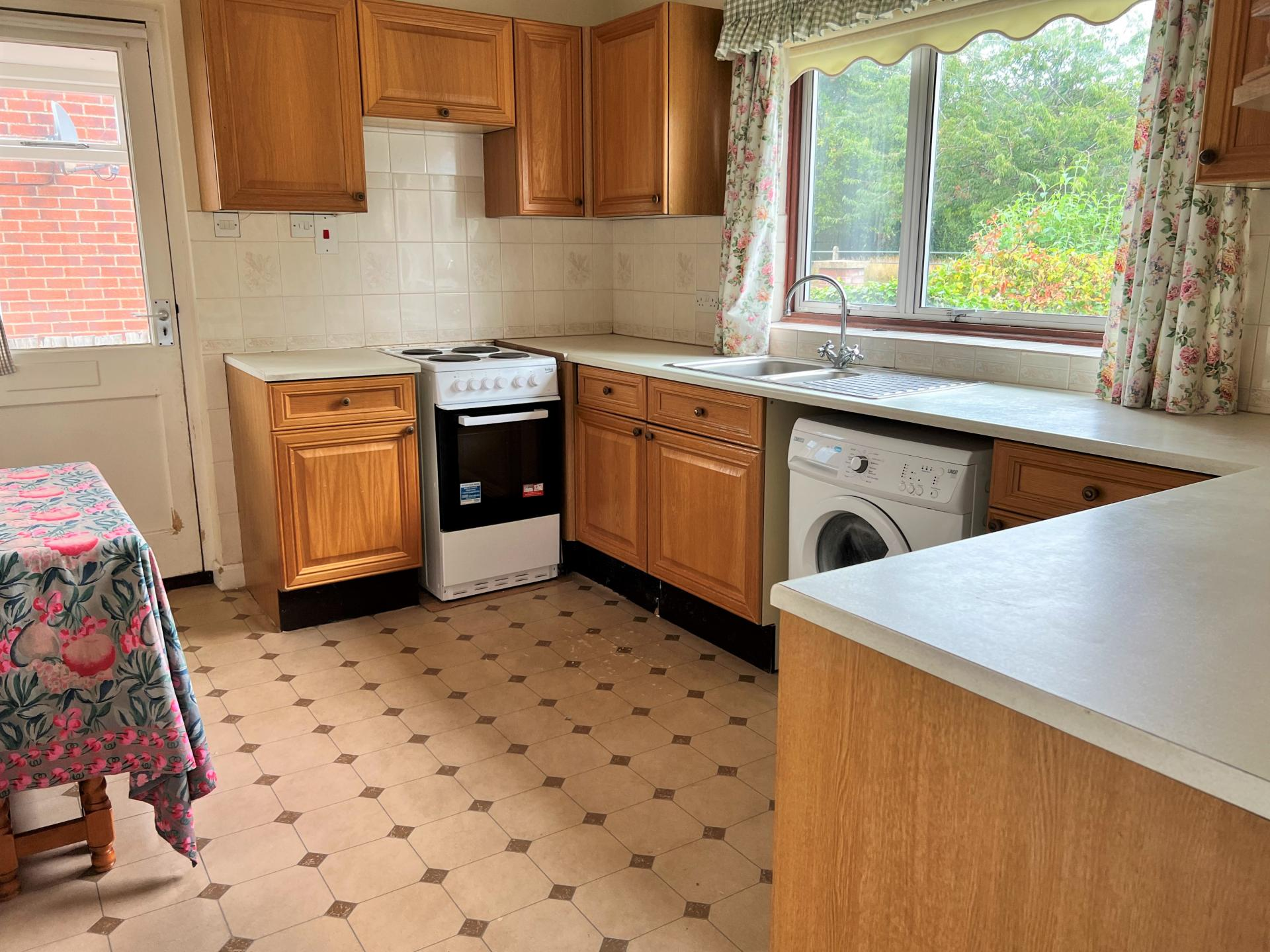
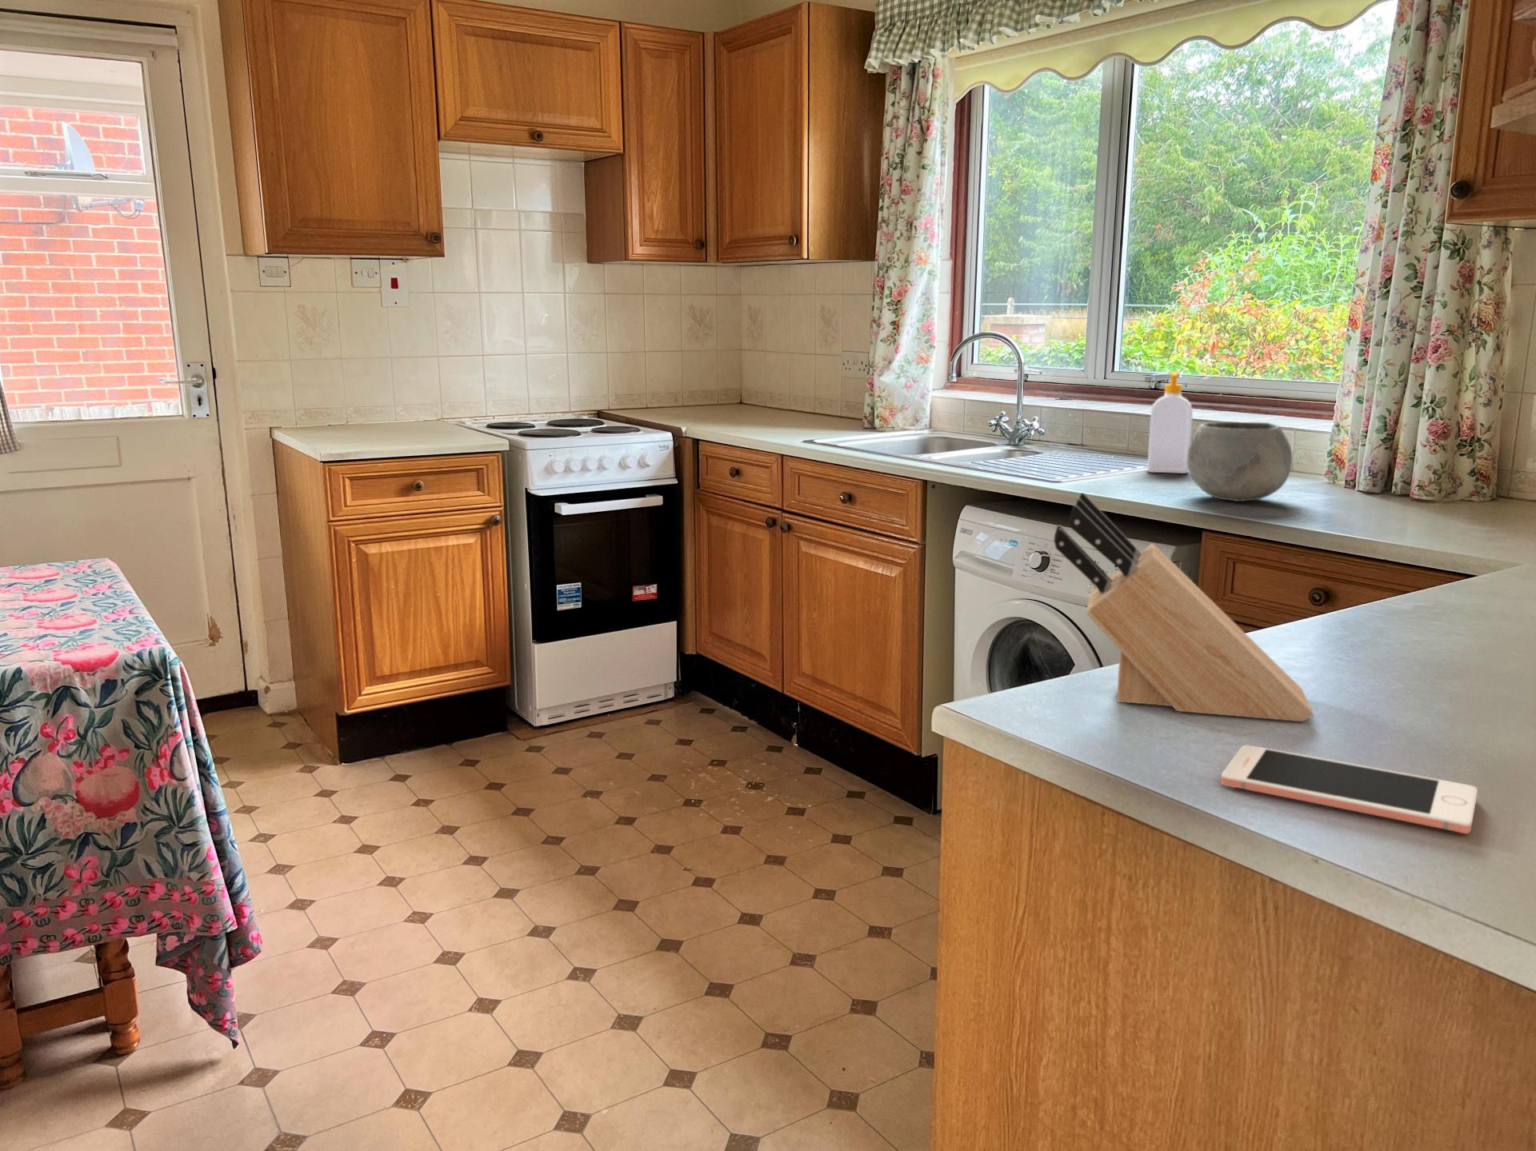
+ soap bottle (1171, 422)
+ knife block (1179, 602)
+ cell phone (1346, 786)
+ bowl (1238, 462)
